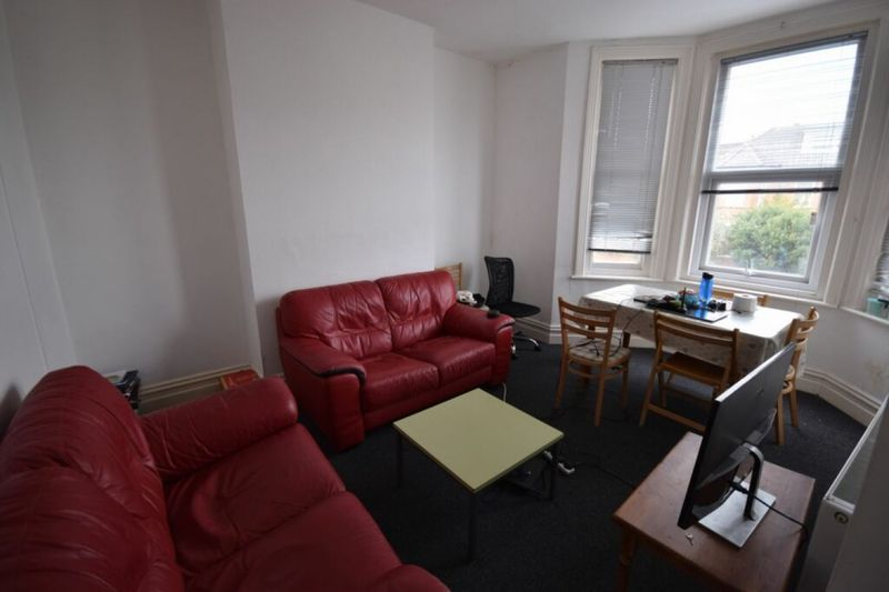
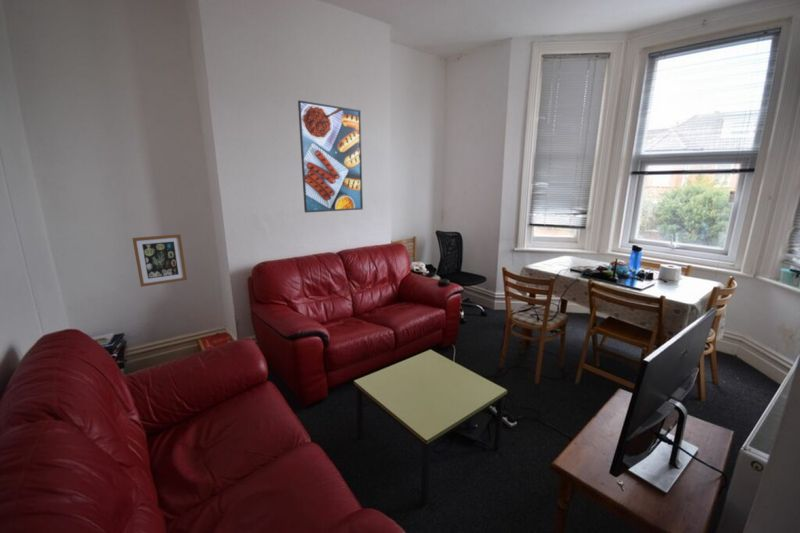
+ wall art (161, 259)
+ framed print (333, 160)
